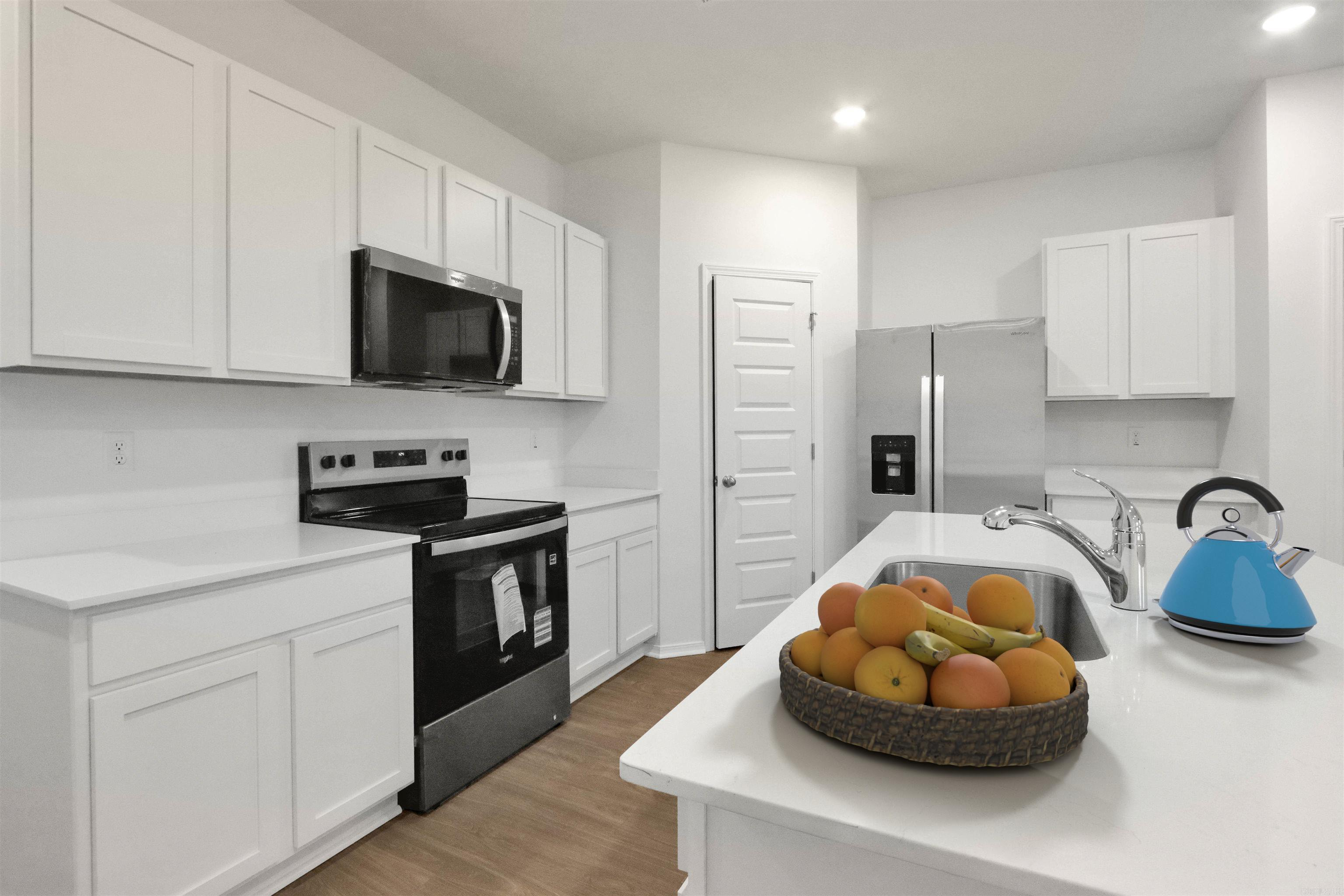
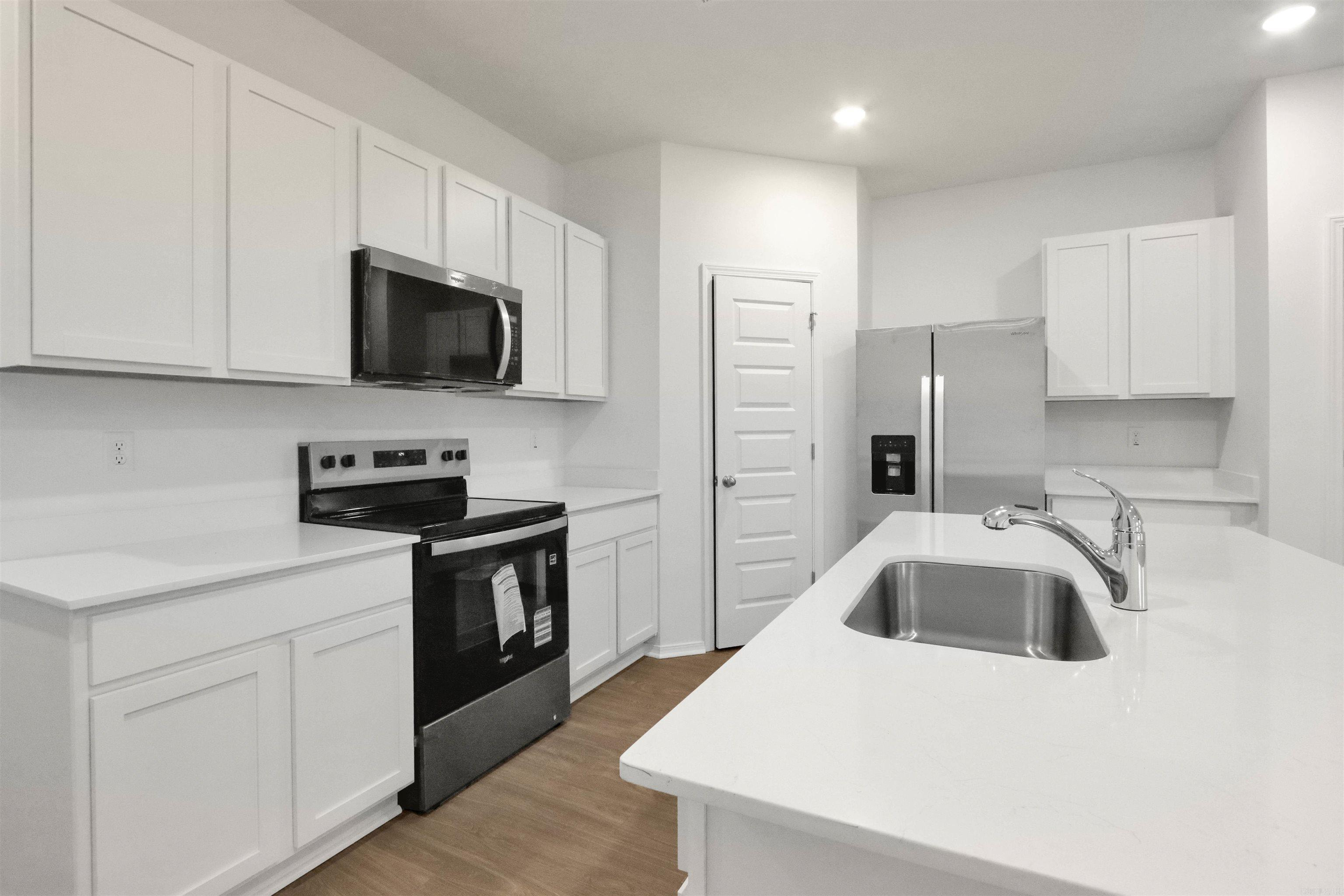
- kettle (1227, 552)
- fruit bowl (923, 639)
